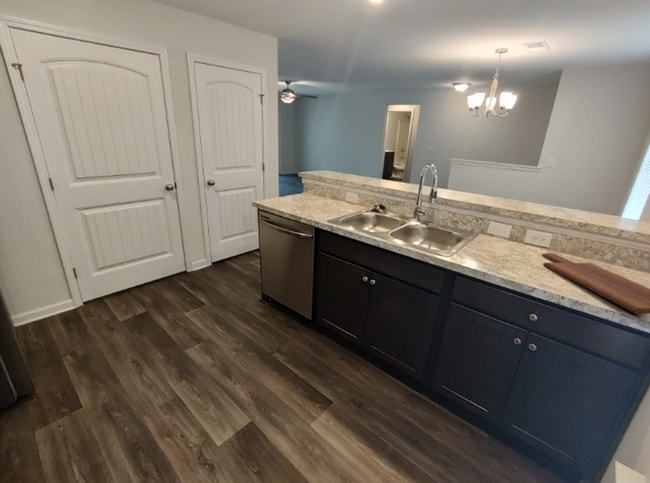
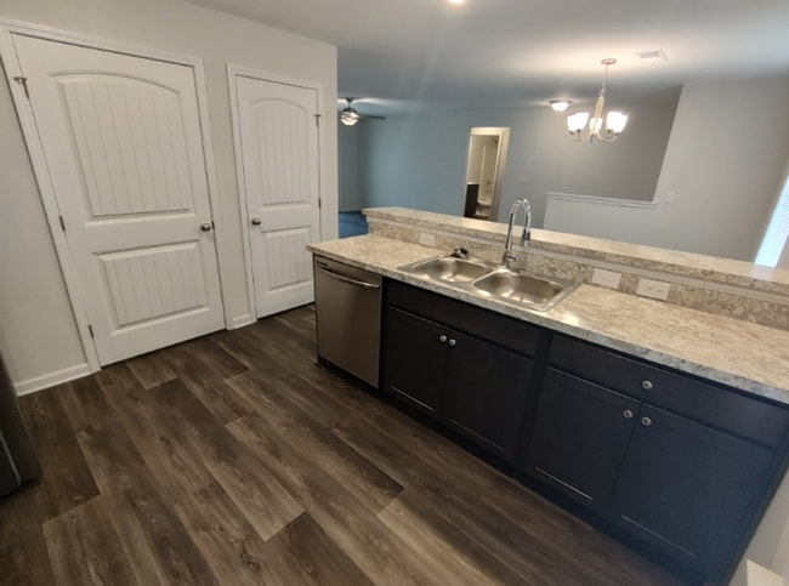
- cutting board (605, 282)
